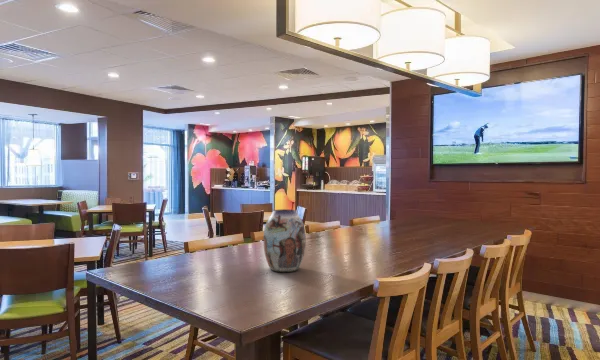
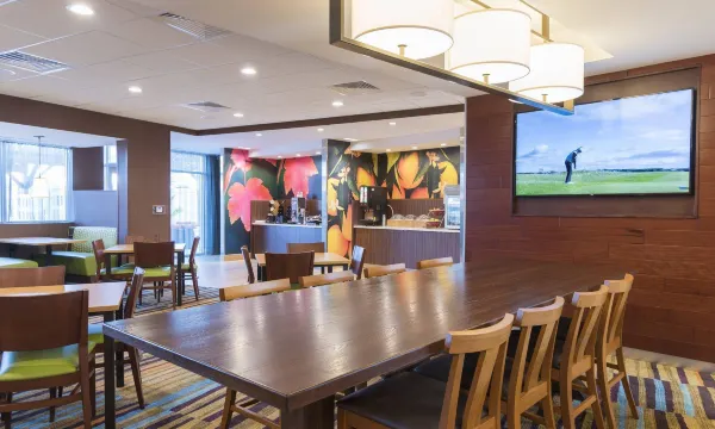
- vase (284, 239)
